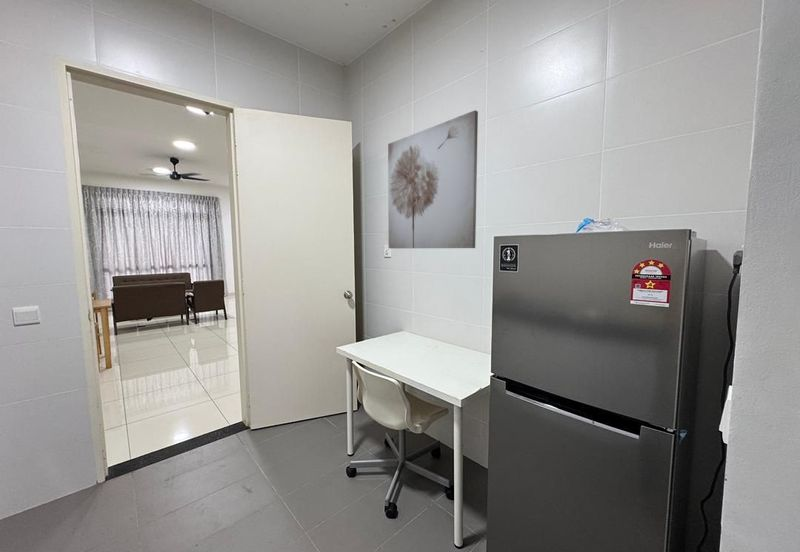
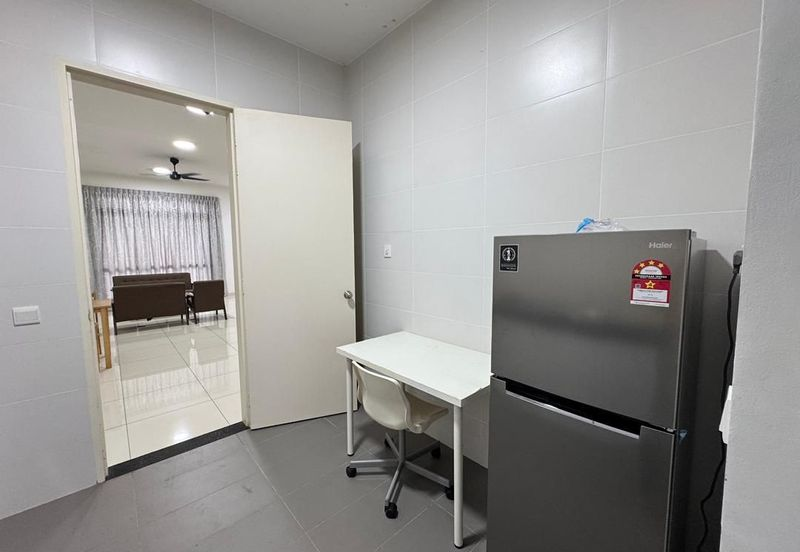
- wall art (426, 190)
